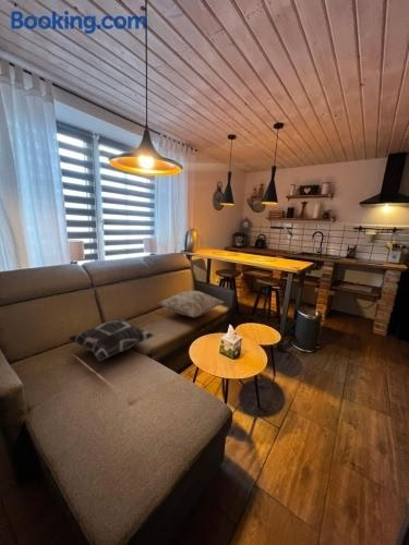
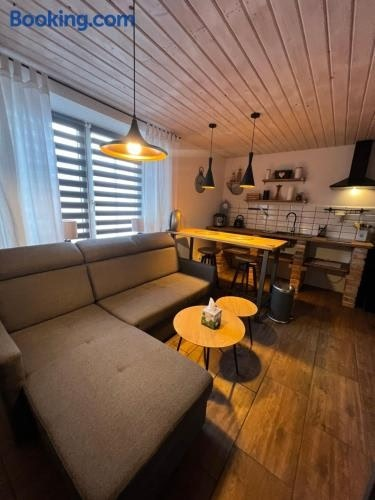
- decorative pillow (112, 336)
- decorative pillow (191, 302)
